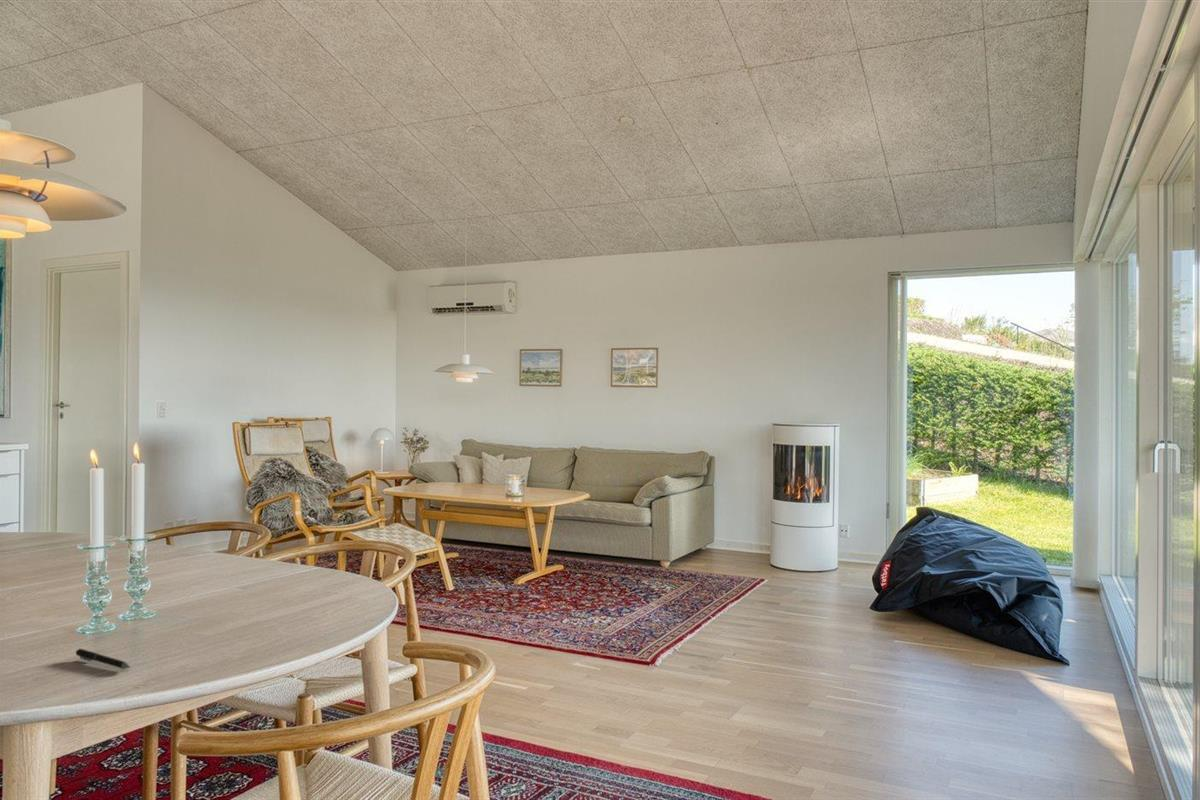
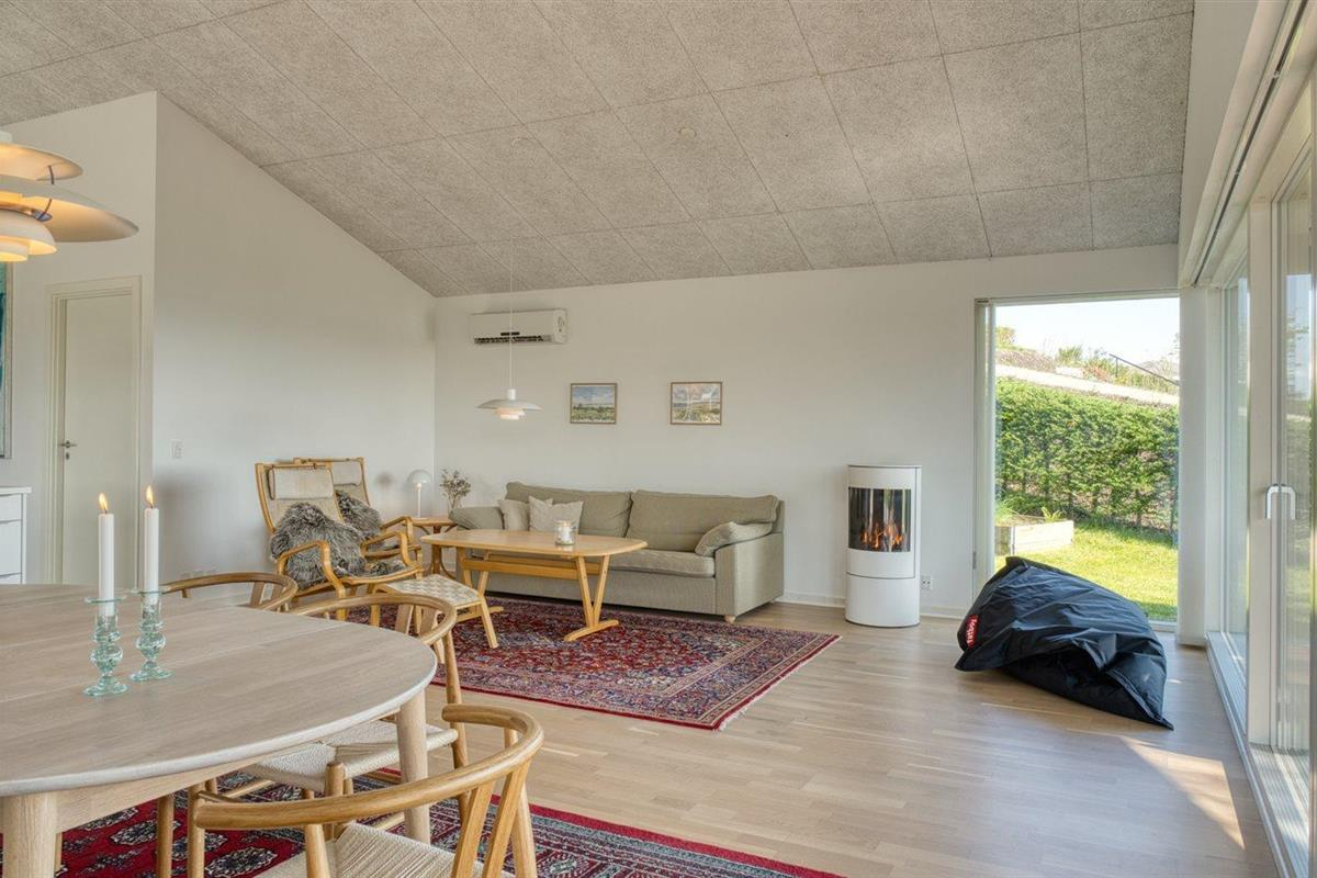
- pen (103, 659)
